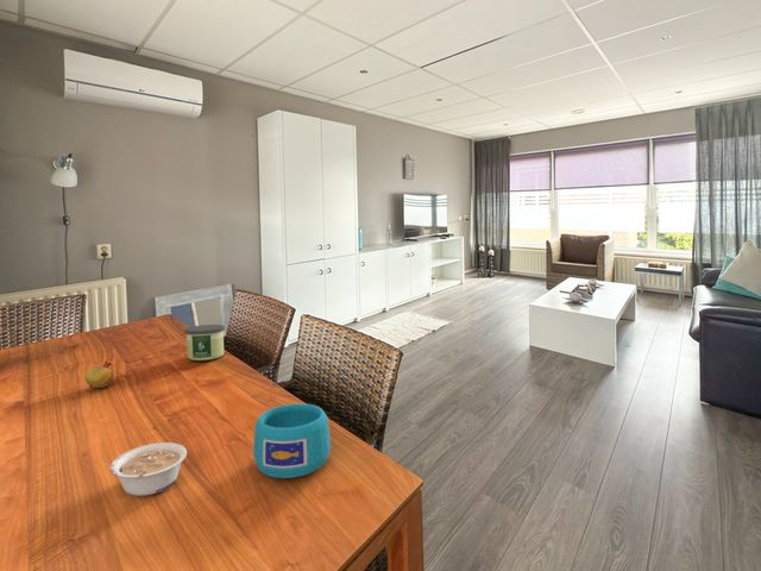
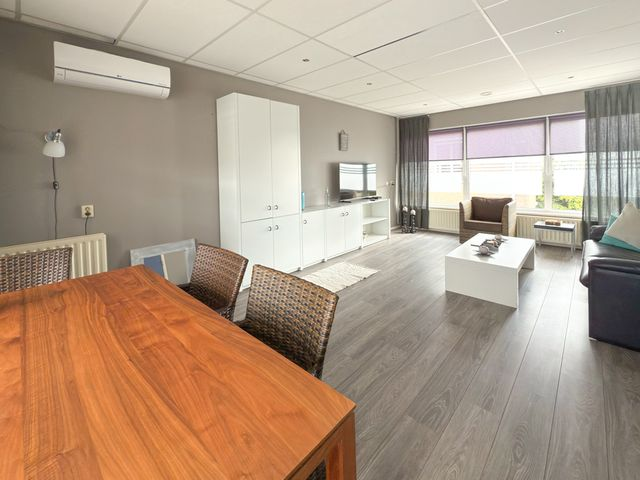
- candle (205, 341)
- cup (294, 434)
- fruit (99, 374)
- legume (151, 469)
